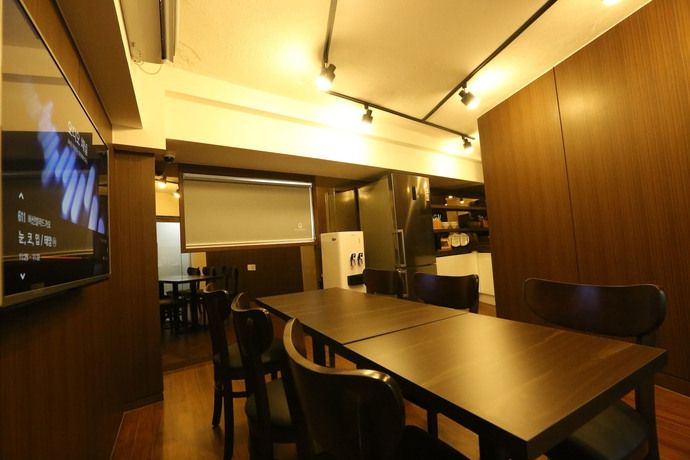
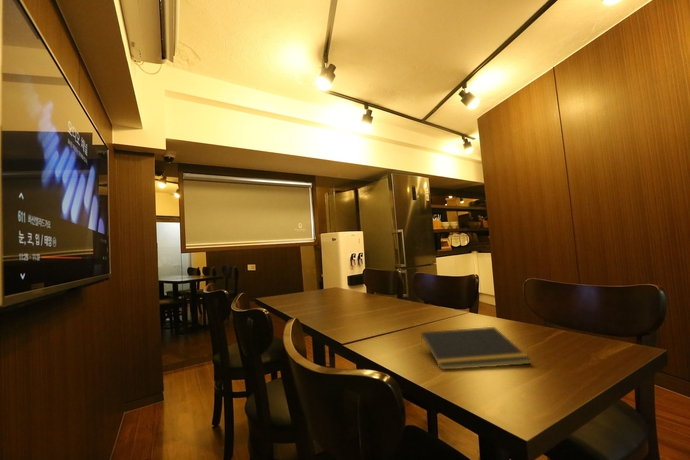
+ notepad (470, 346)
